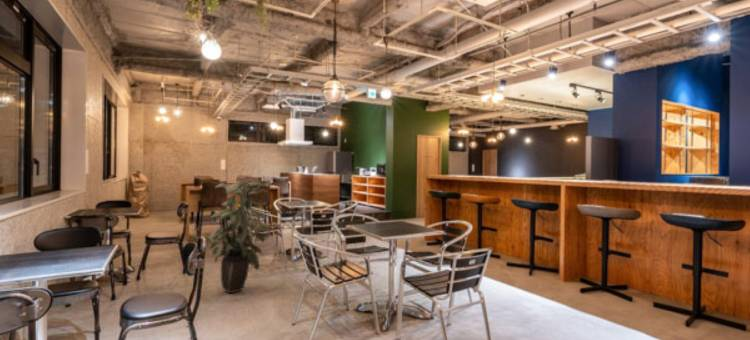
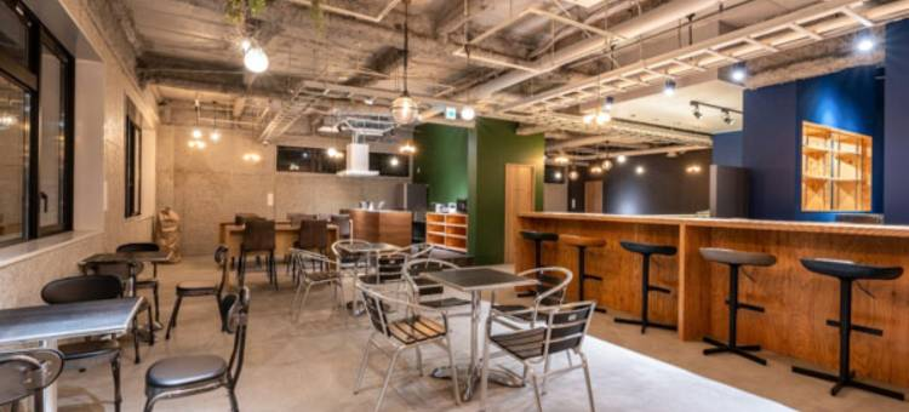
- indoor plant (240, 232)
